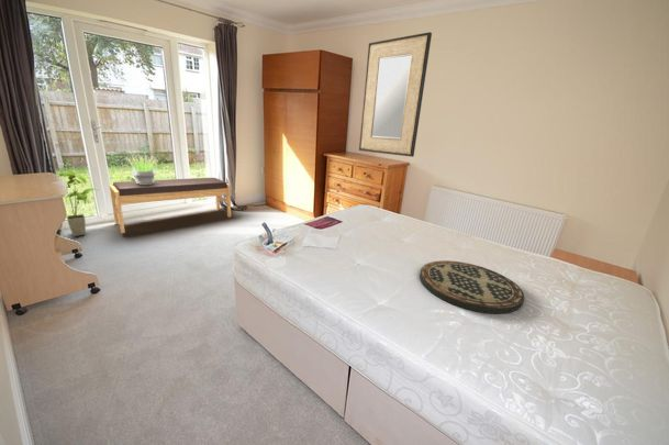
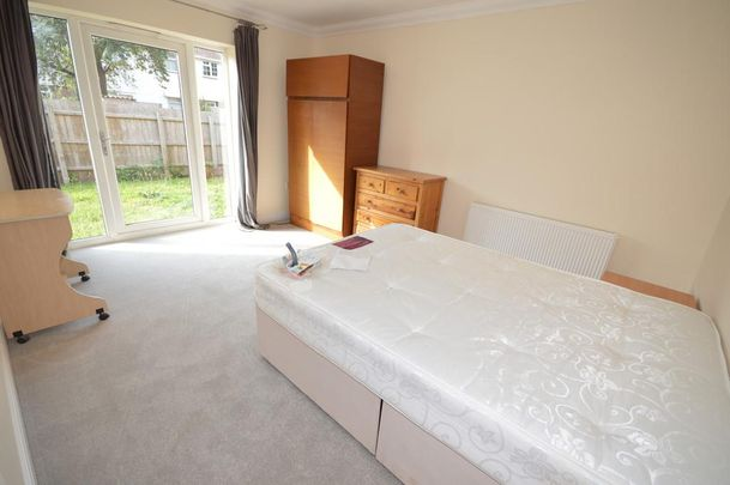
- house plant (78, 202)
- home mirror (390, 99)
- tray (468, 282)
- bench (175, 199)
- potted plant (144, 169)
